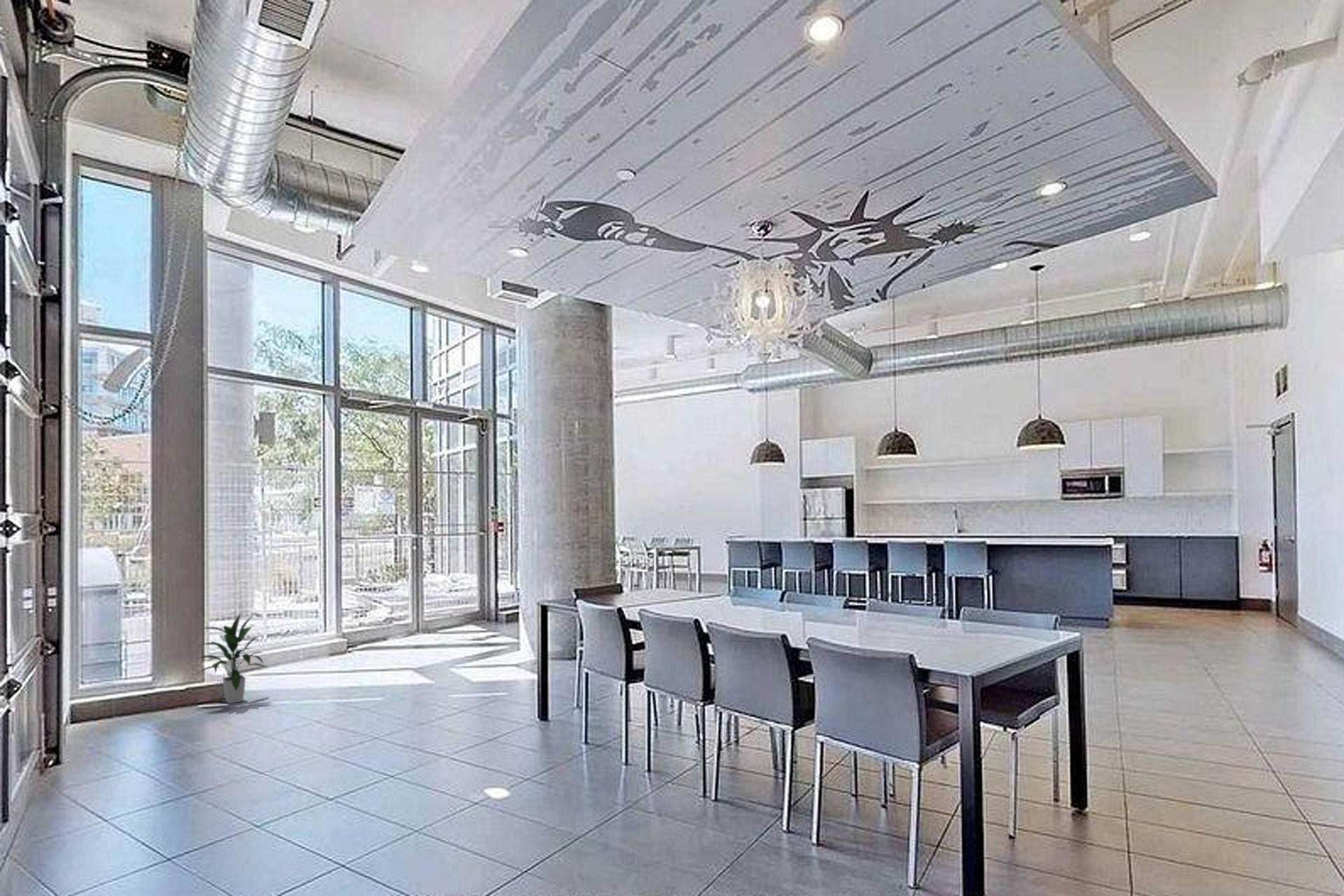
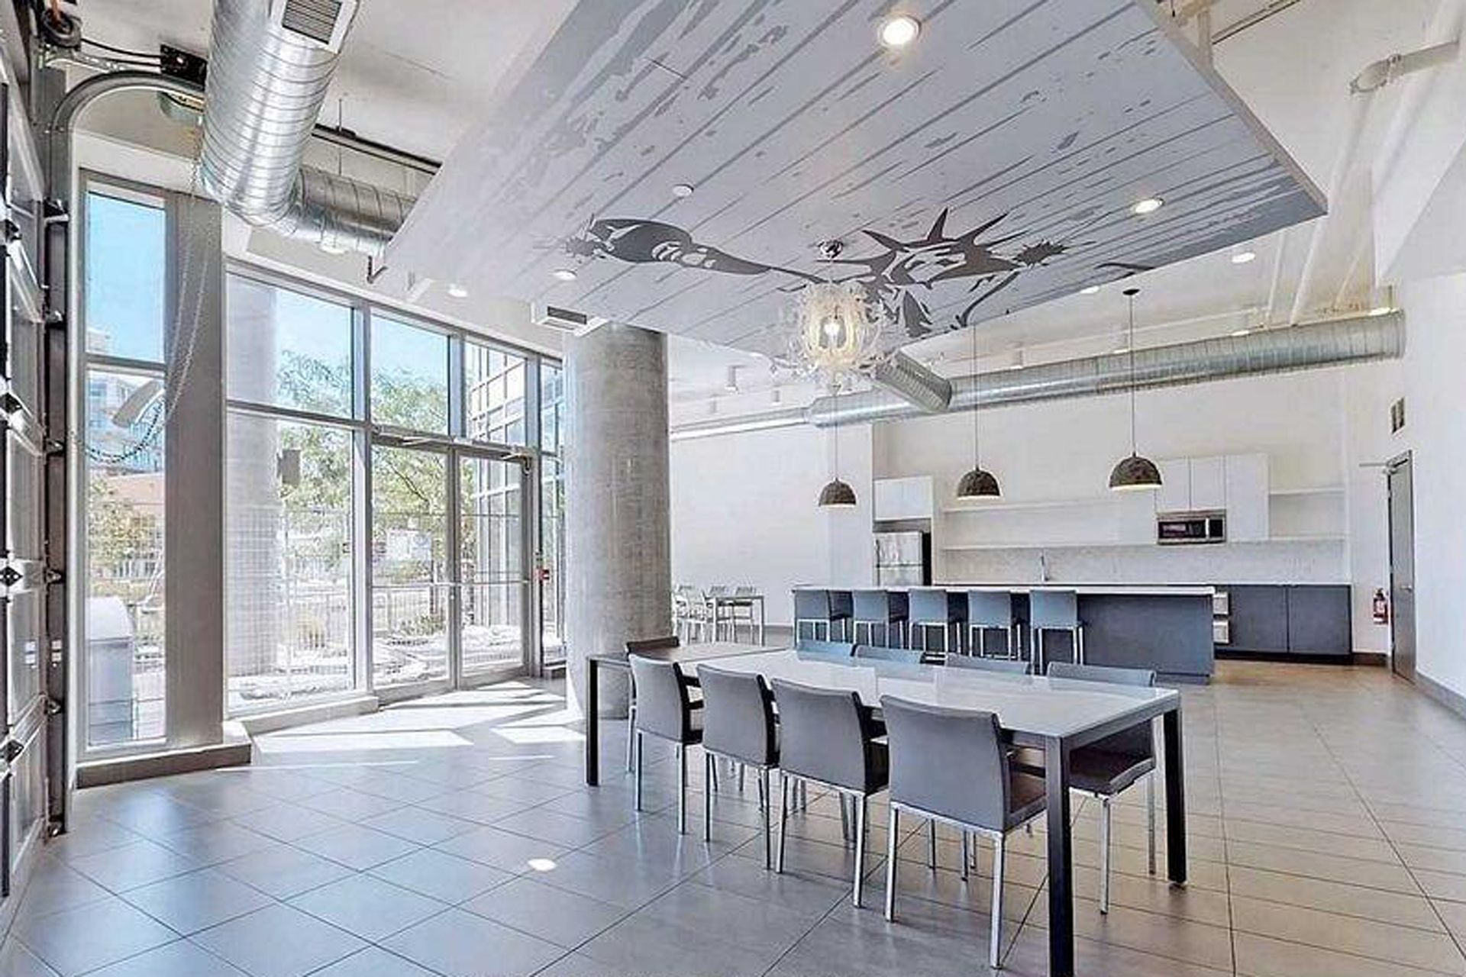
- indoor plant (232, 658)
